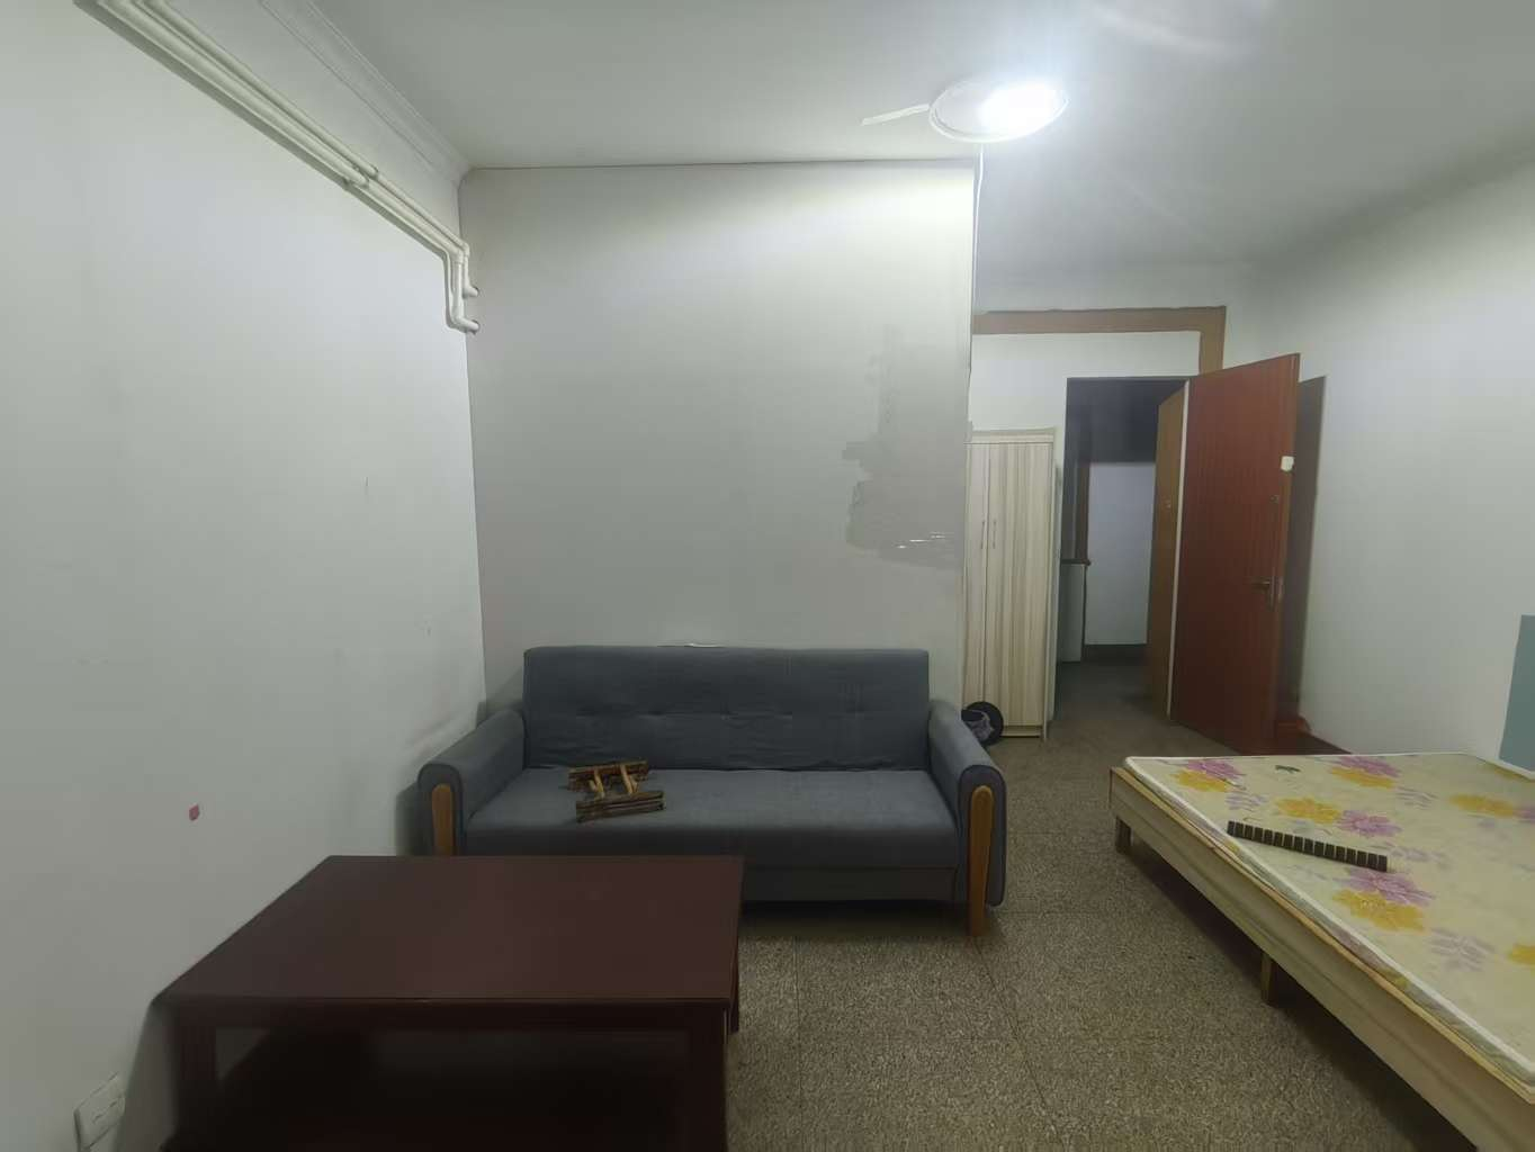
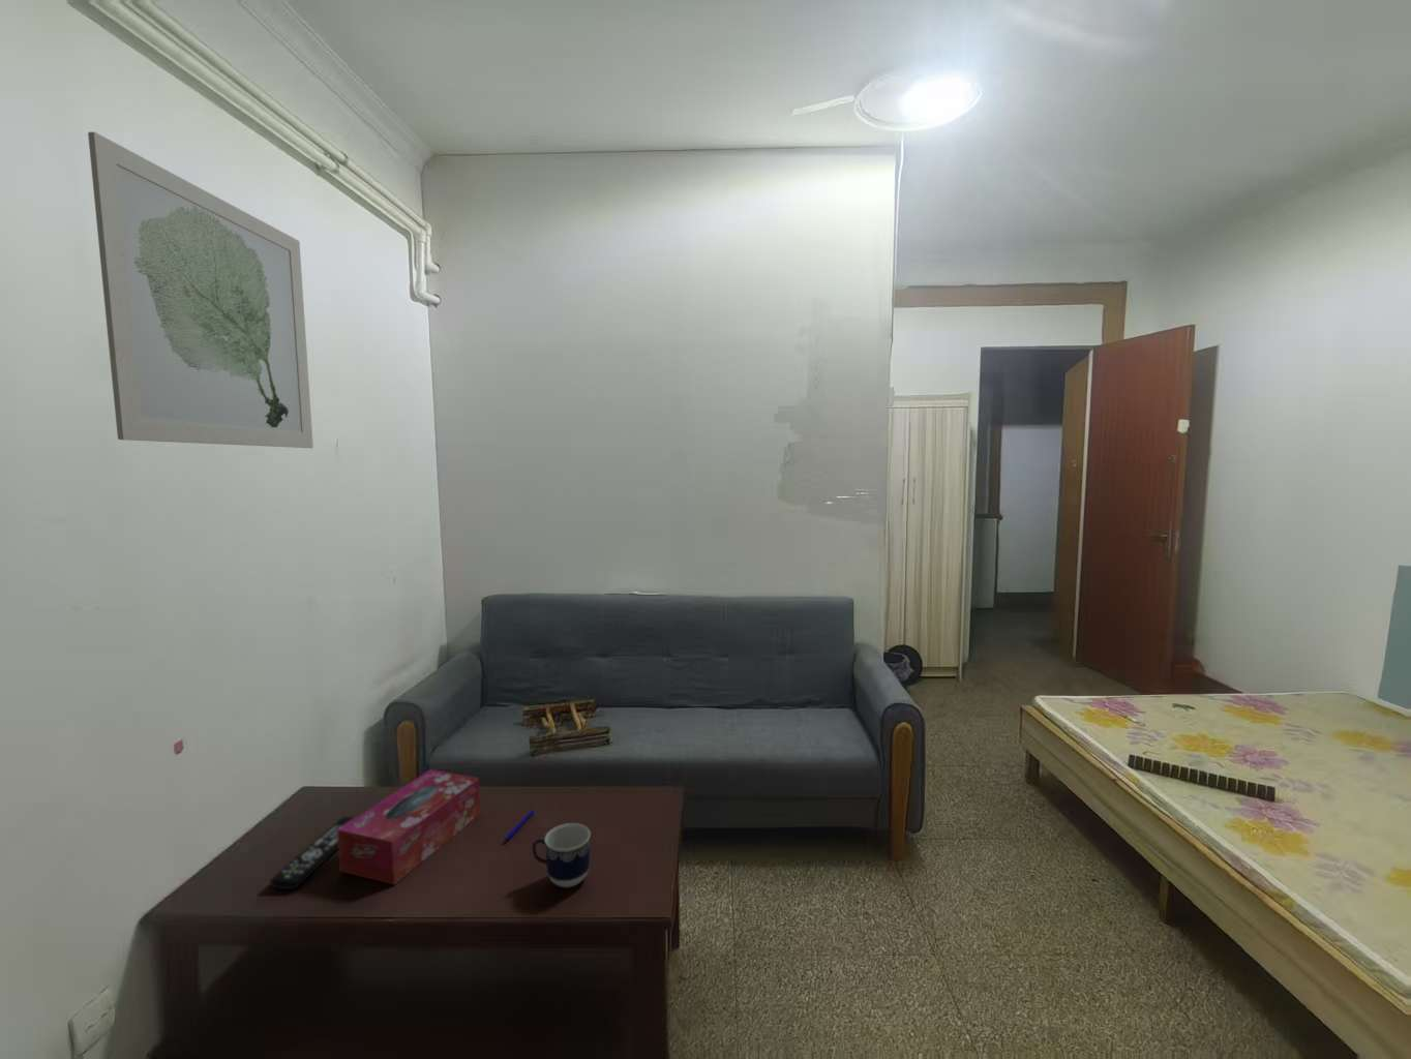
+ cup (561, 858)
+ remote control (322, 850)
+ wall art (224, 323)
+ pen (521, 823)
+ tissue box (414, 821)
